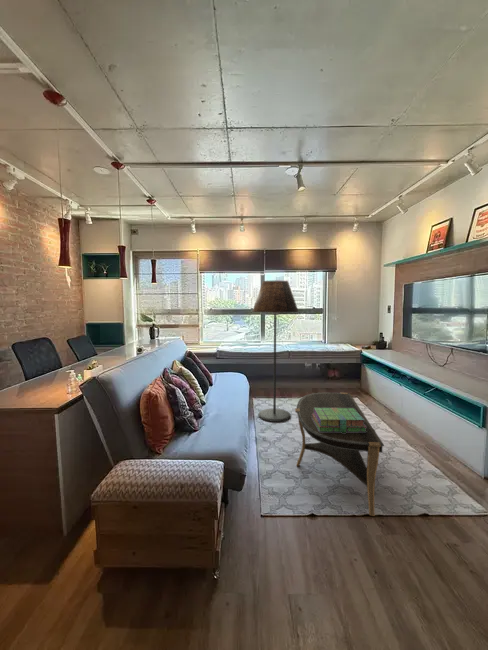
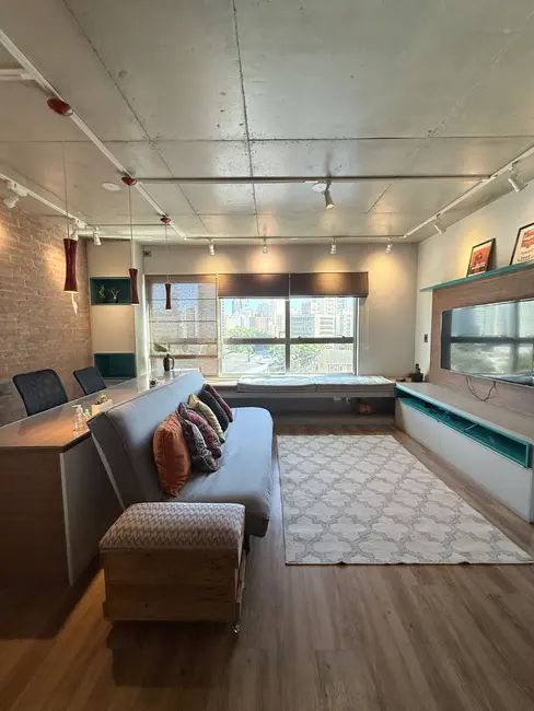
- coffee table (328, 439)
- stack of books (337, 418)
- floor lamp (274, 349)
